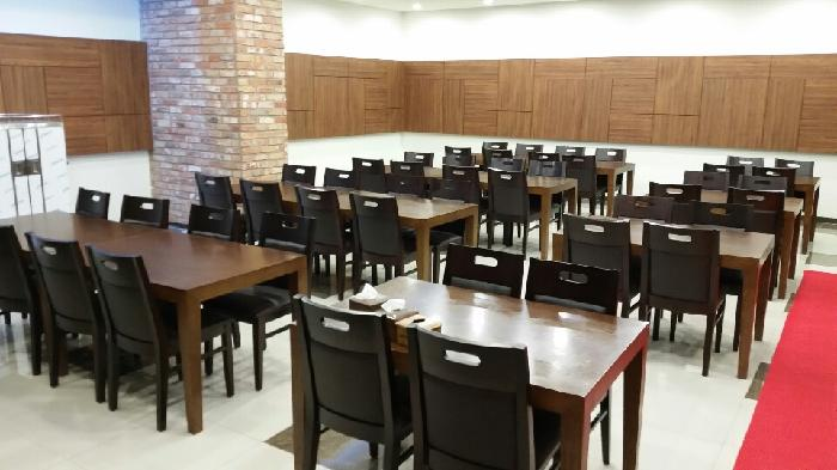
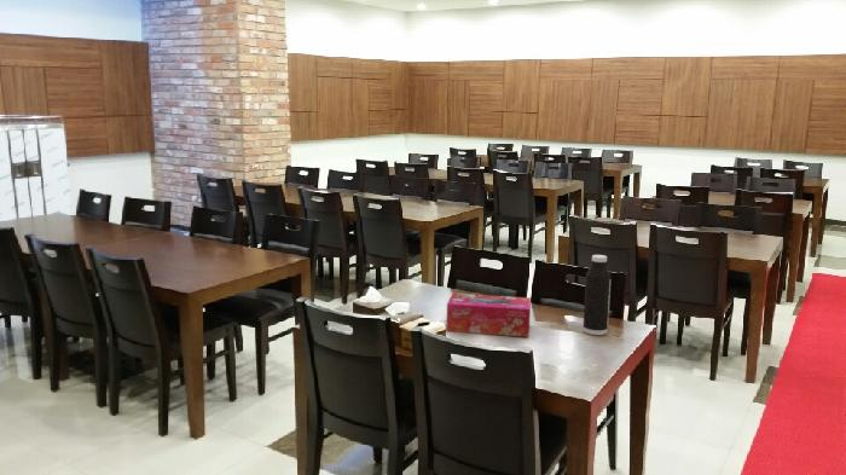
+ tissue box (488, 314)
+ water bottle (597, 294)
